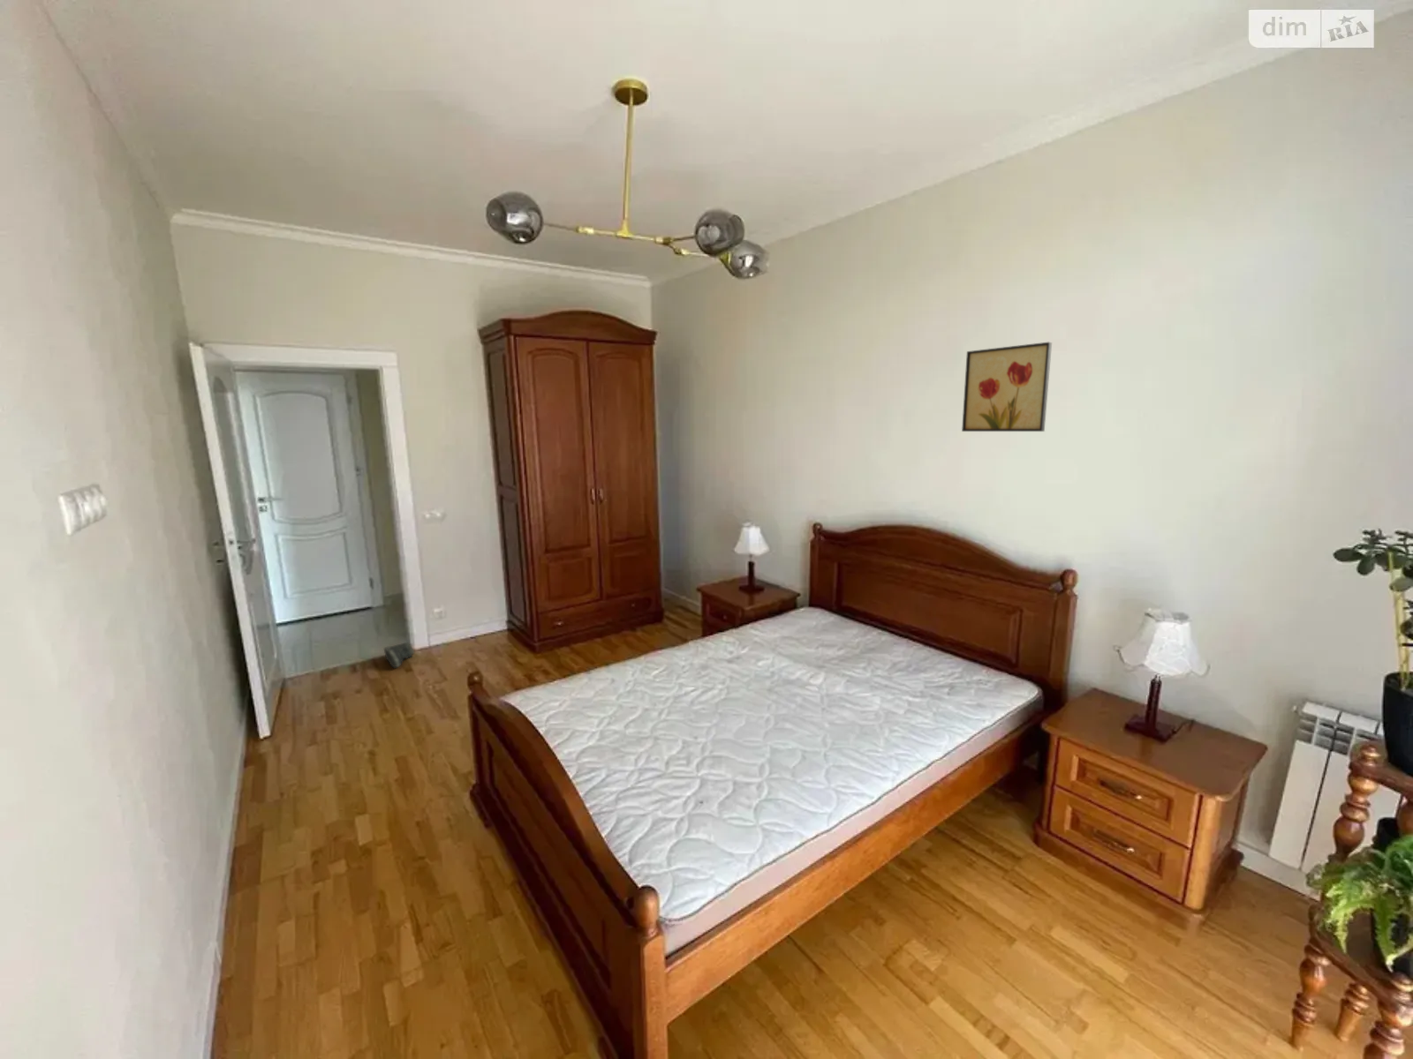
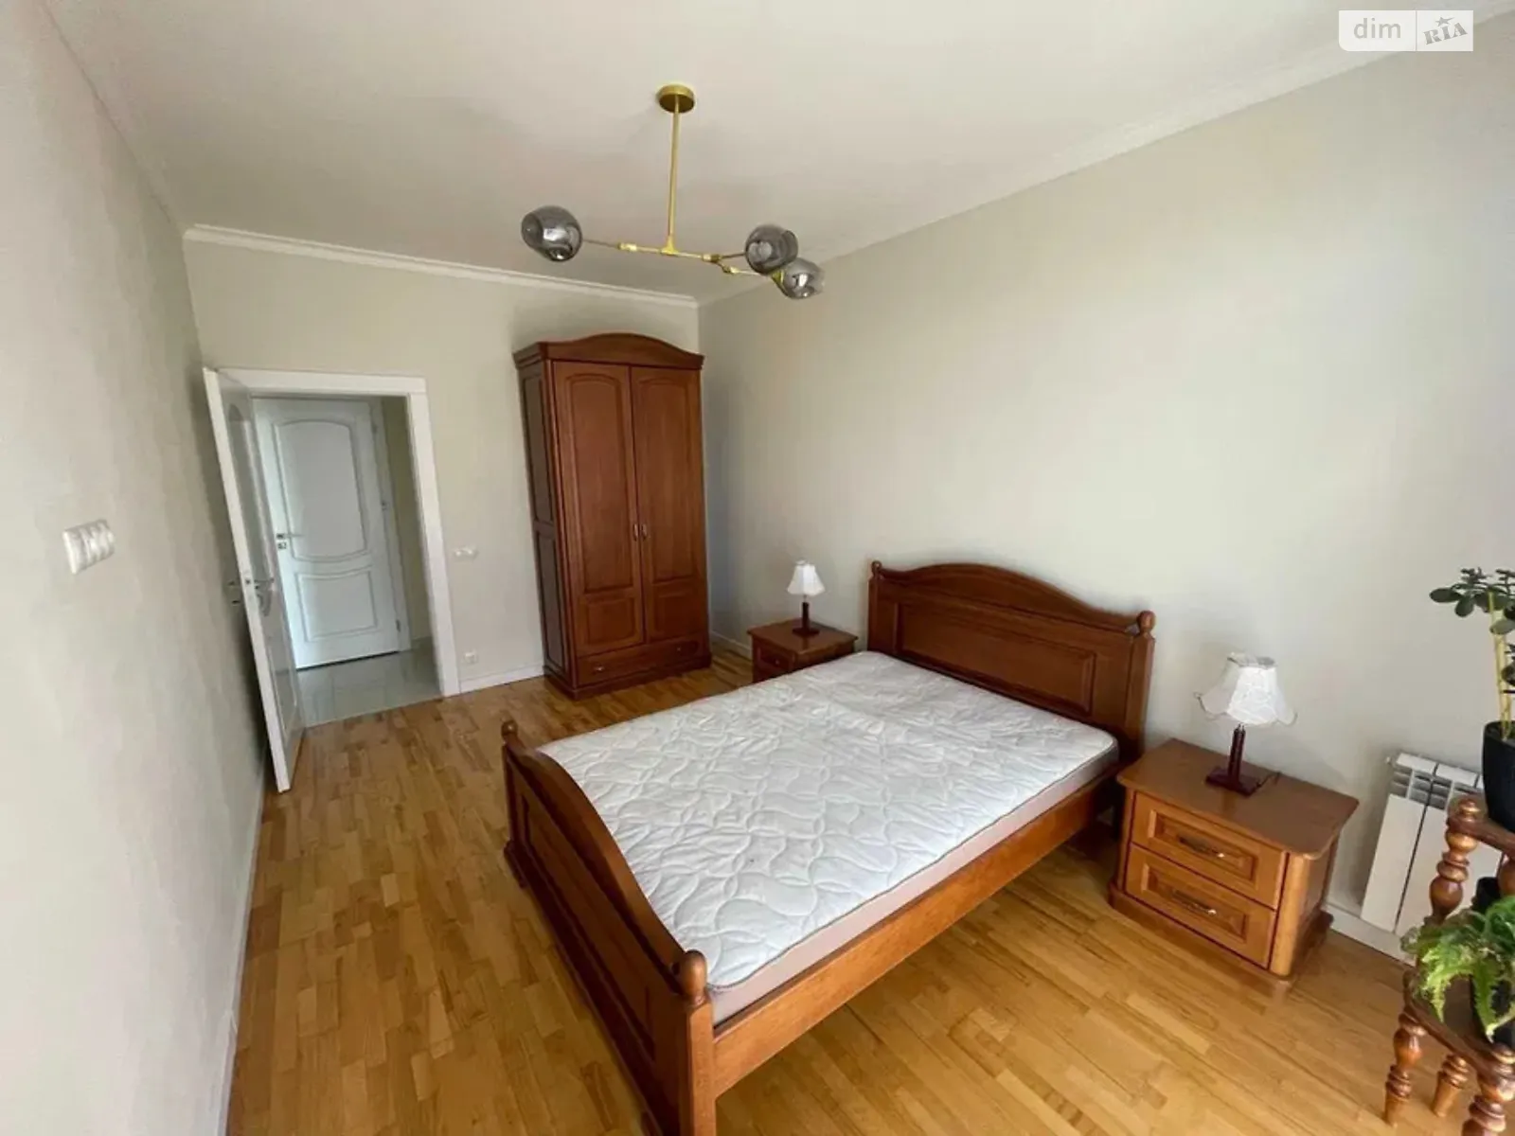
- wall art (1004, 389)
- sneaker (401, 653)
